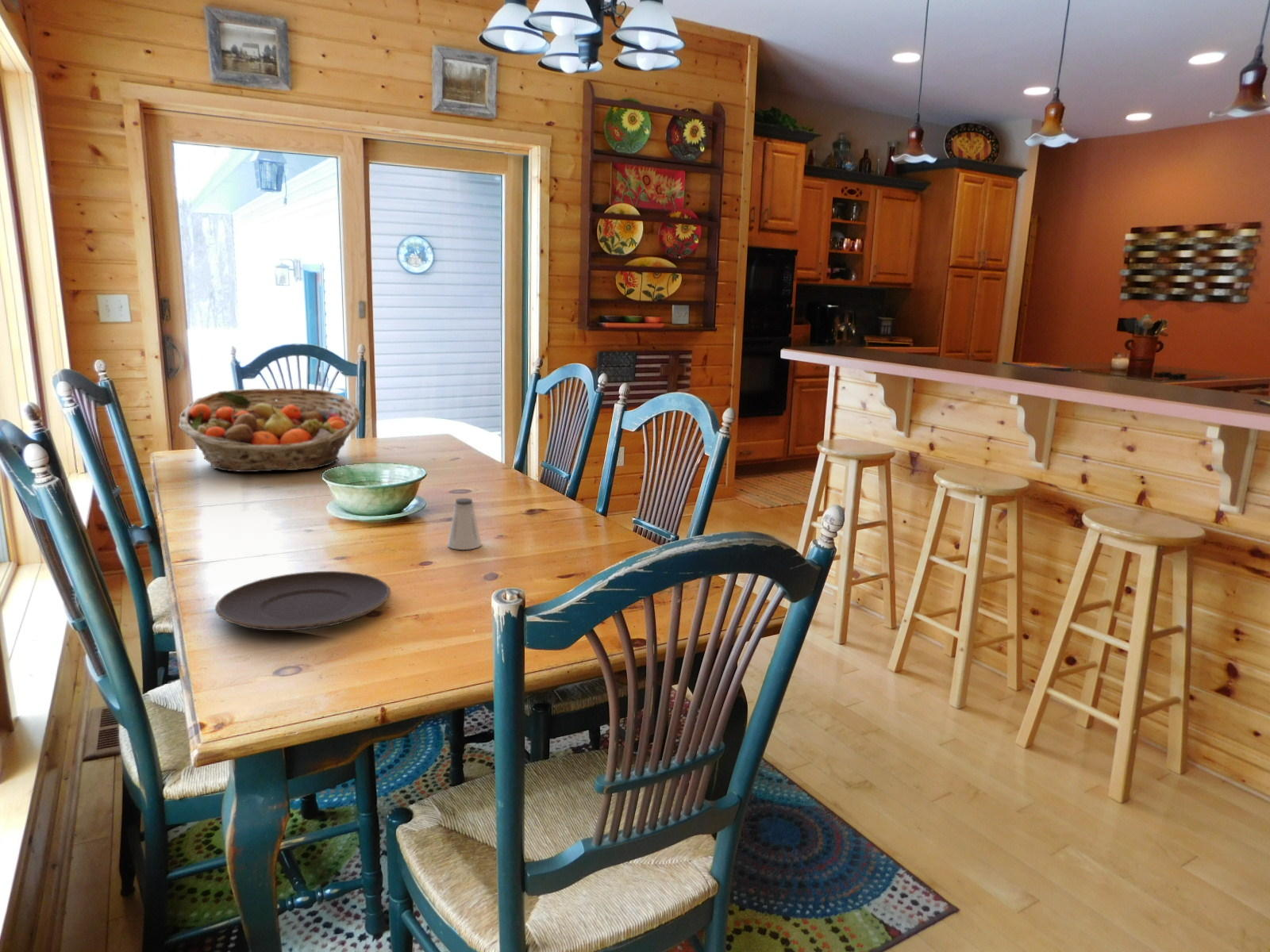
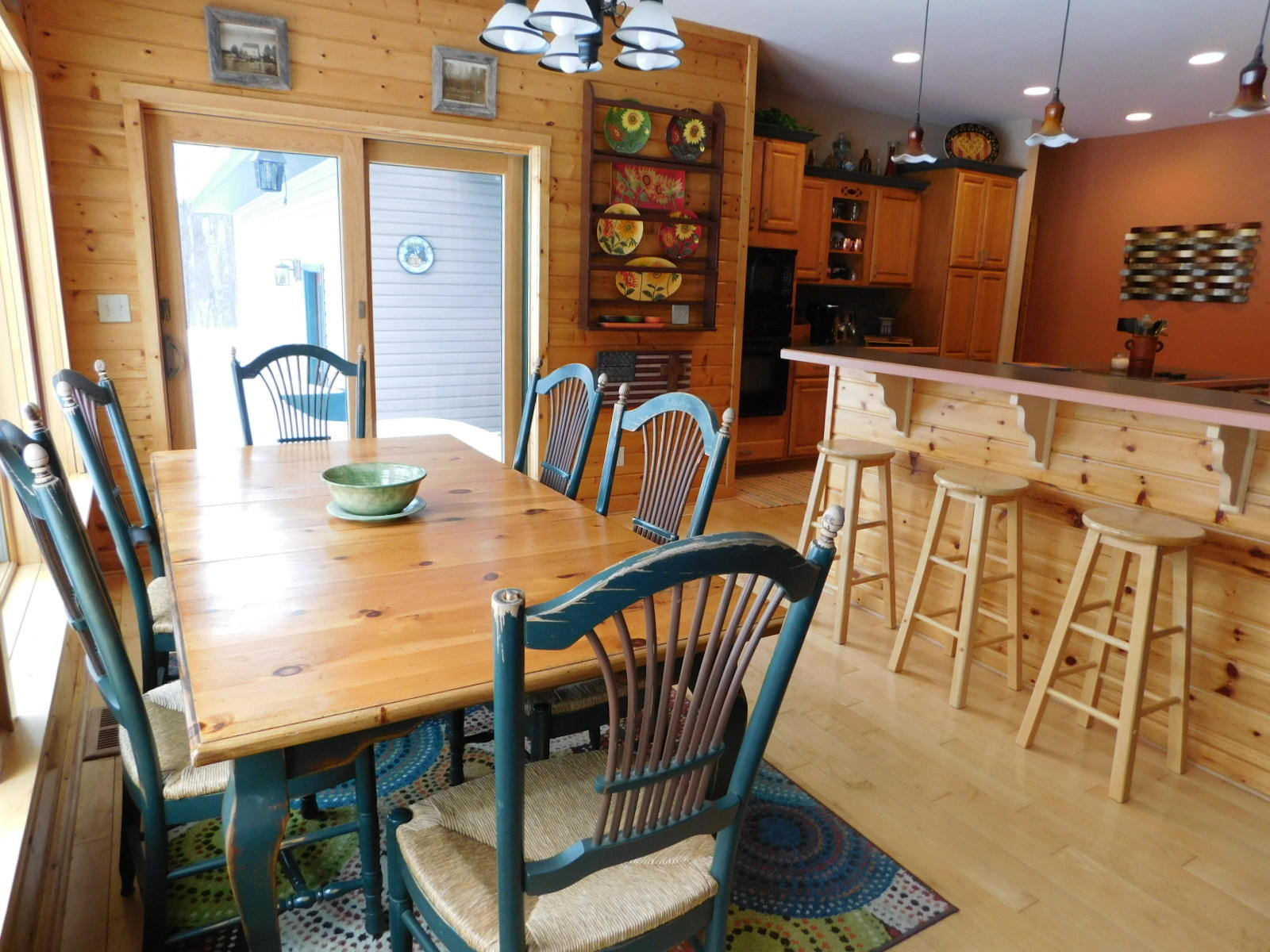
- plate (306, 601)
- saltshaker (464, 522)
- fruit basket (273, 428)
